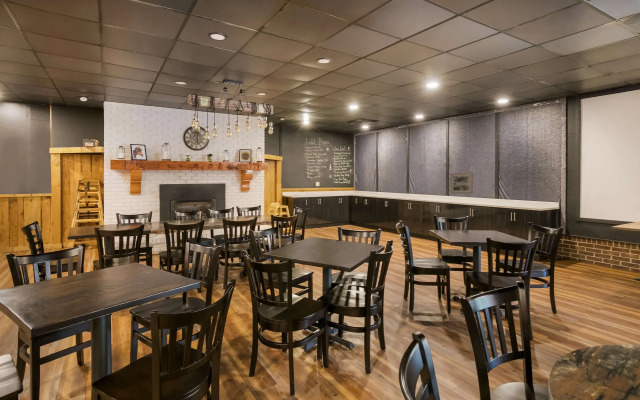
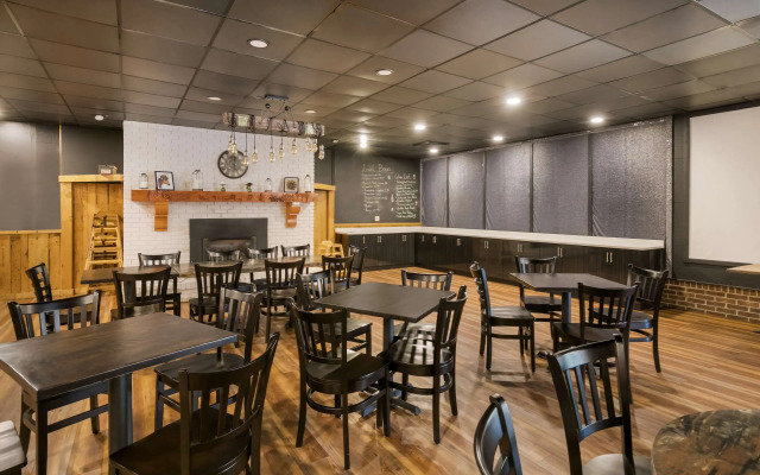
- wall art (461, 183)
